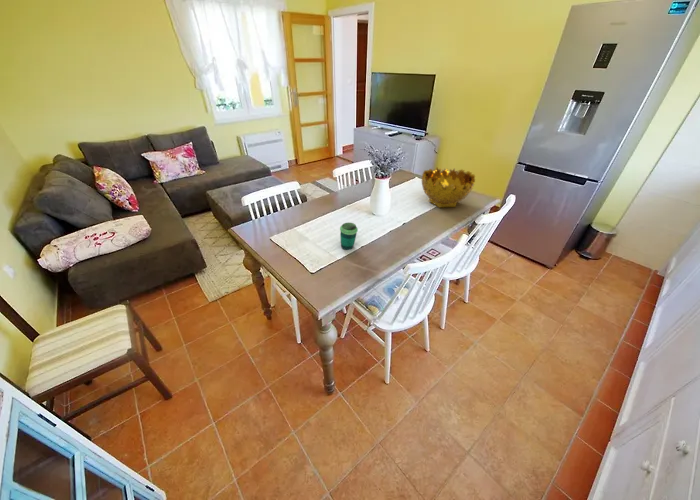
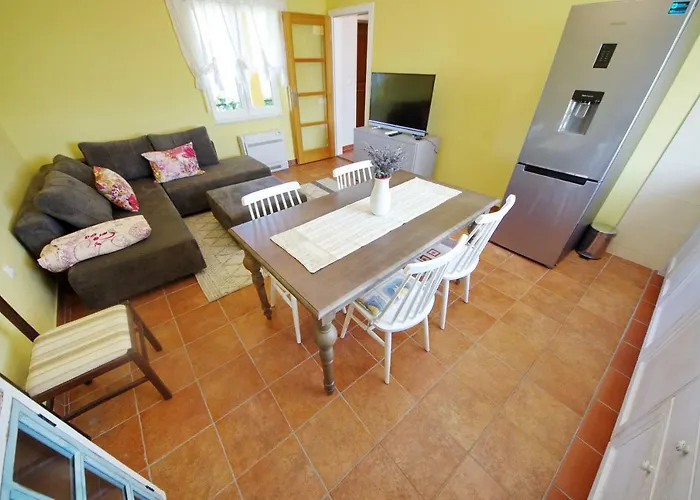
- decorative bowl (445, 188)
- cup (348, 237)
